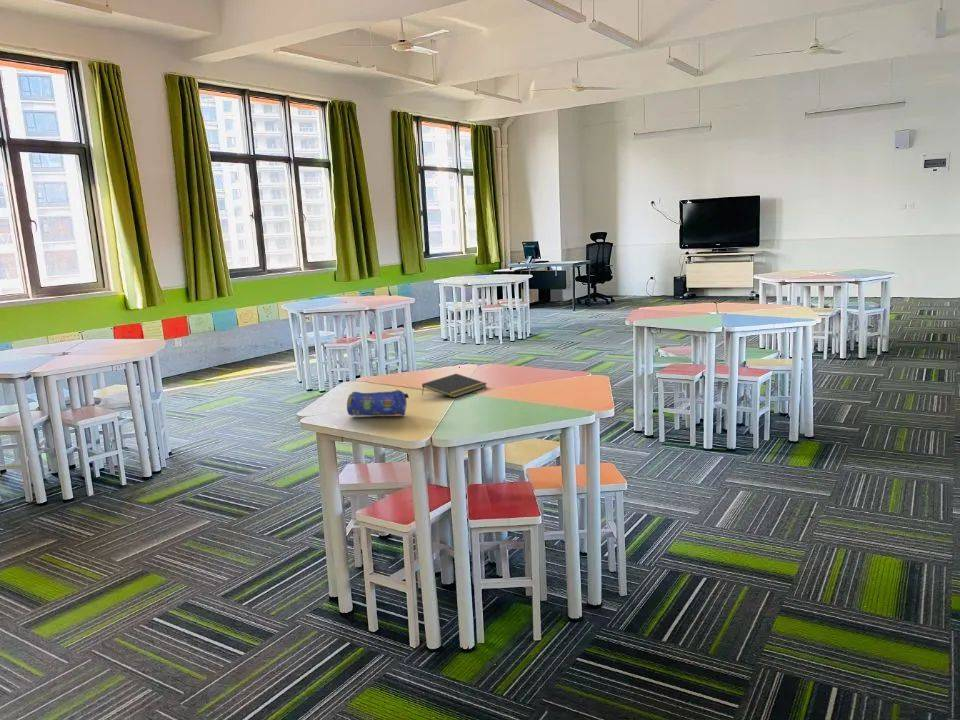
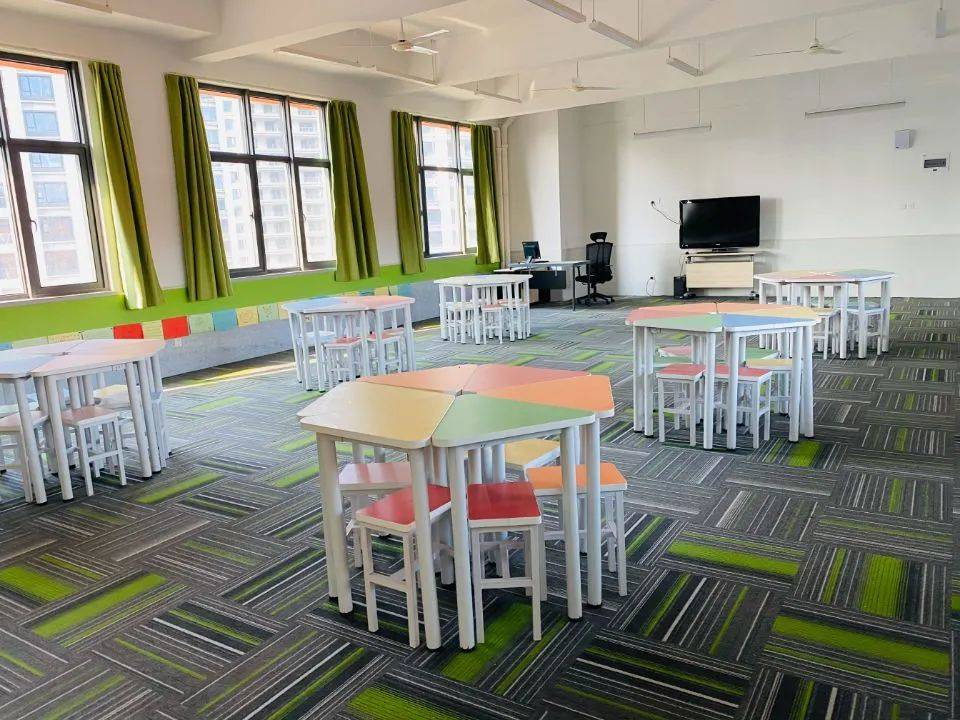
- notepad (455, 385)
- pencil case (377, 402)
